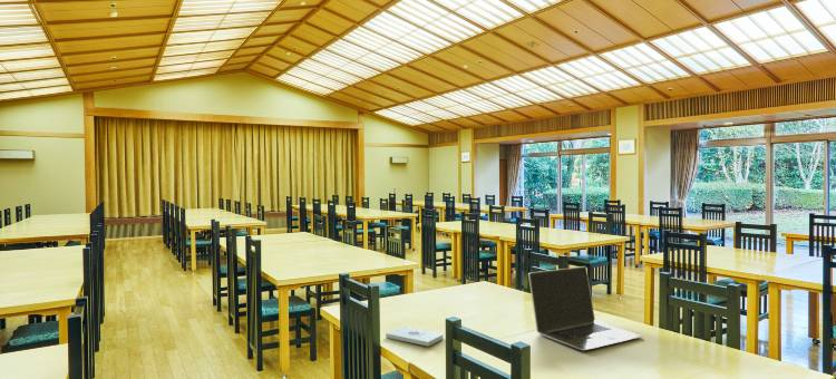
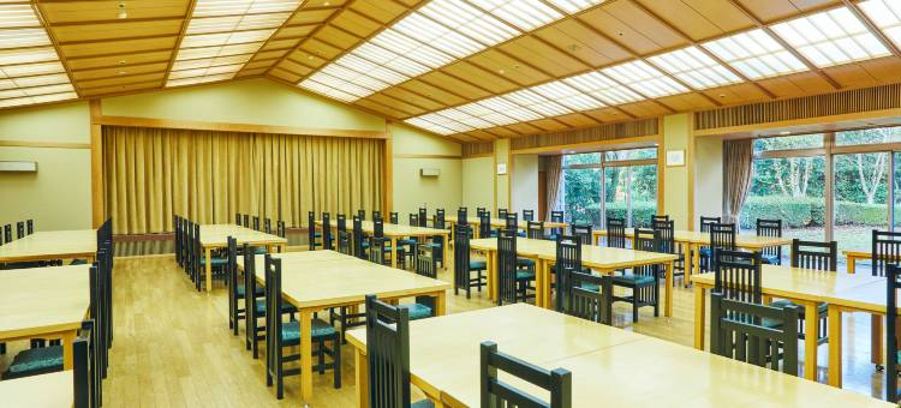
- notepad (415, 336)
- laptop (584, 304)
